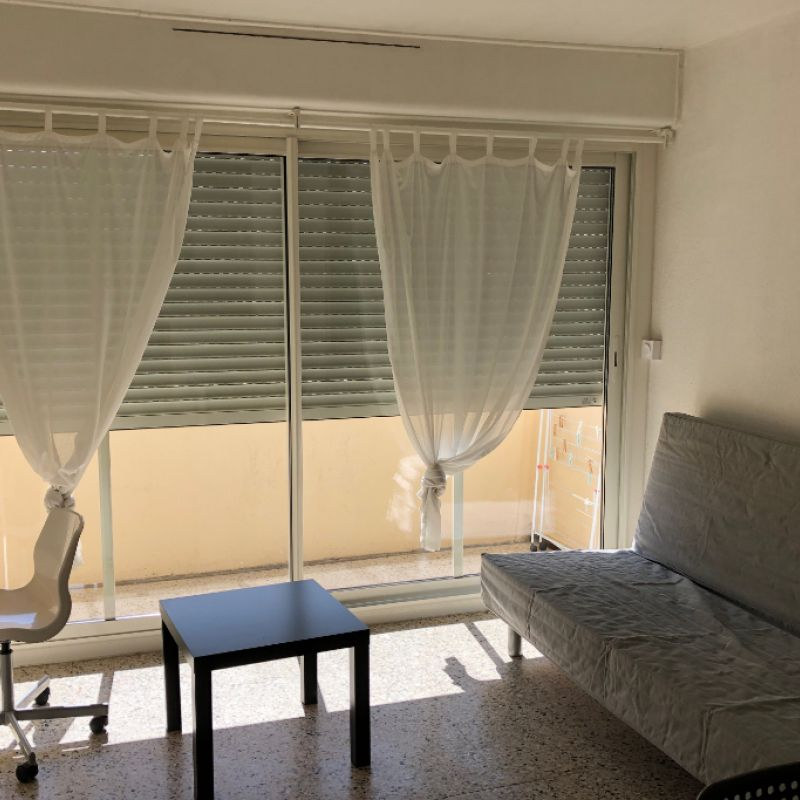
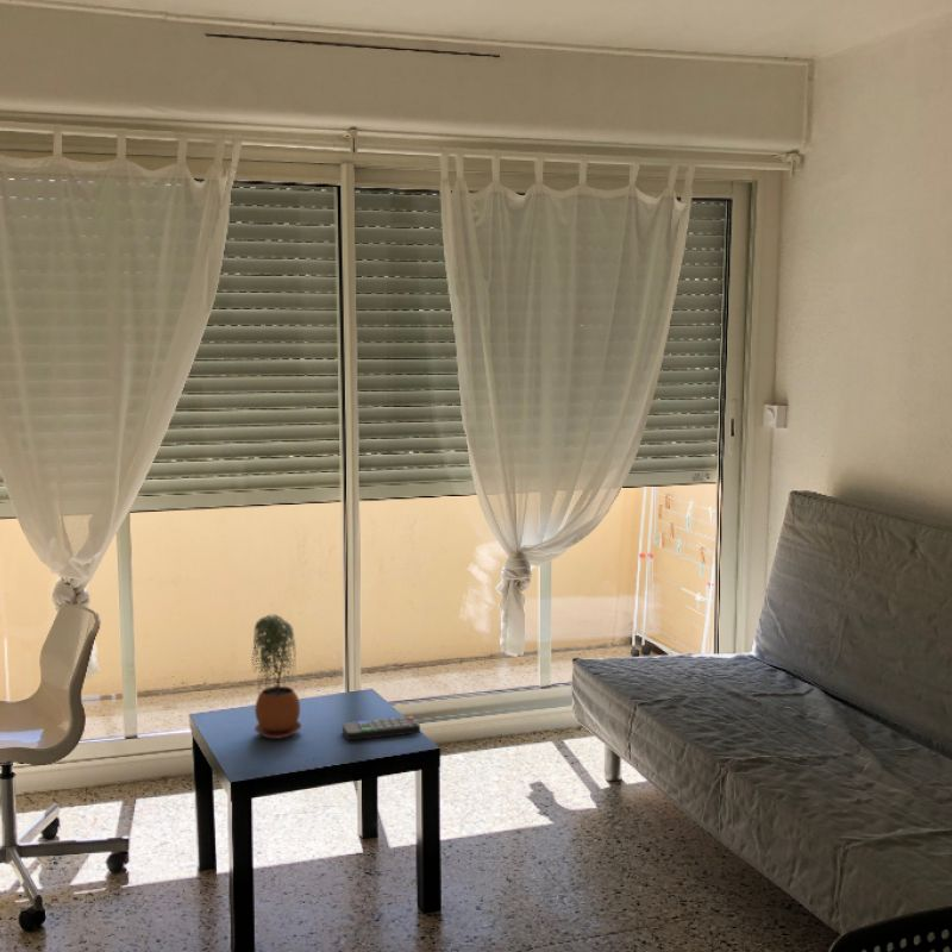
+ remote control (381, 727)
+ potted plant (274, 676)
